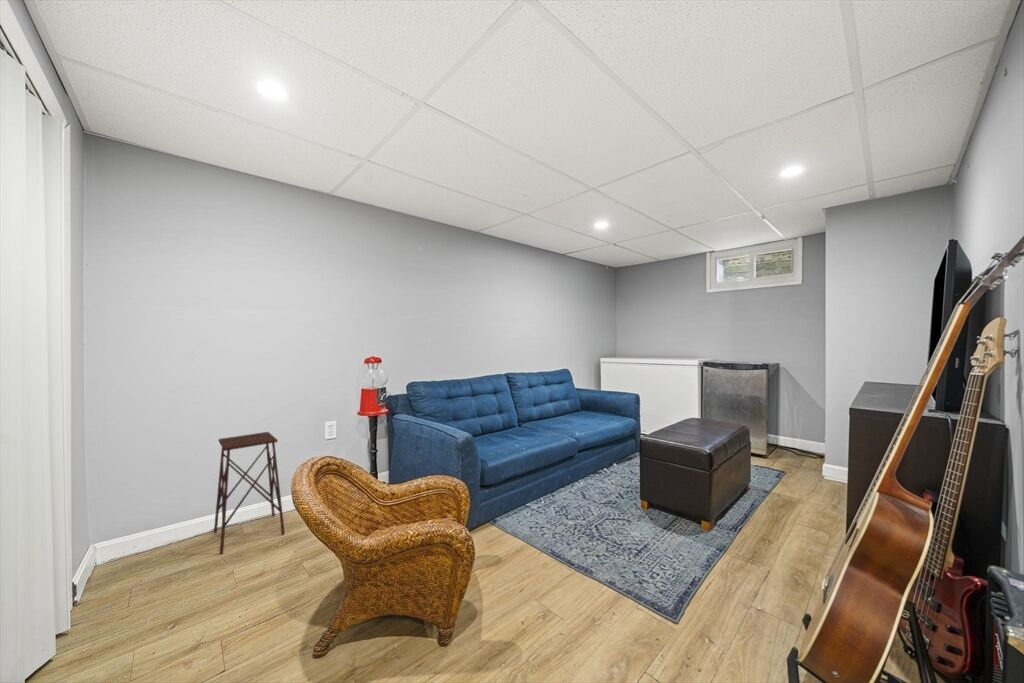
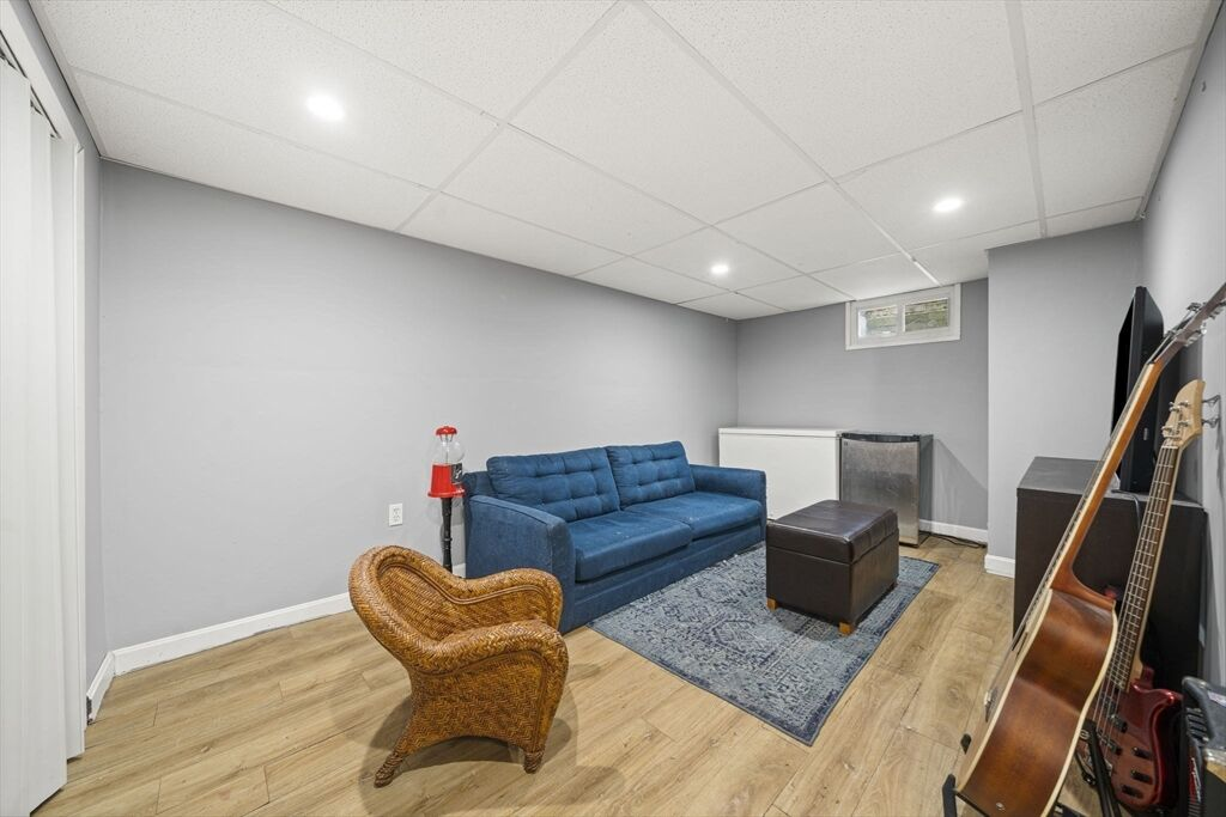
- side table (250, 487)
